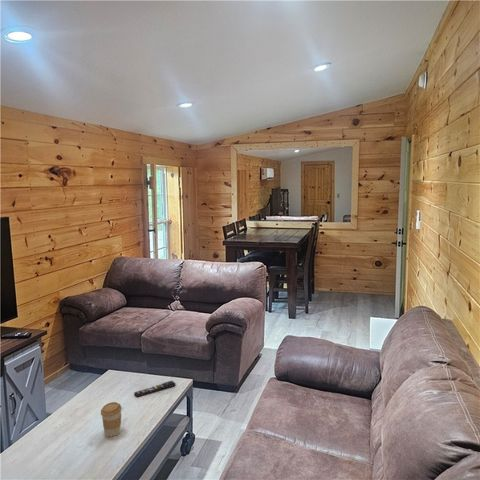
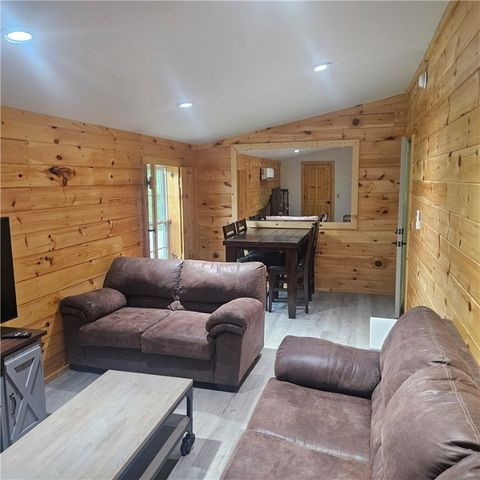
- coffee cup (111, 418)
- remote control (155, 388)
